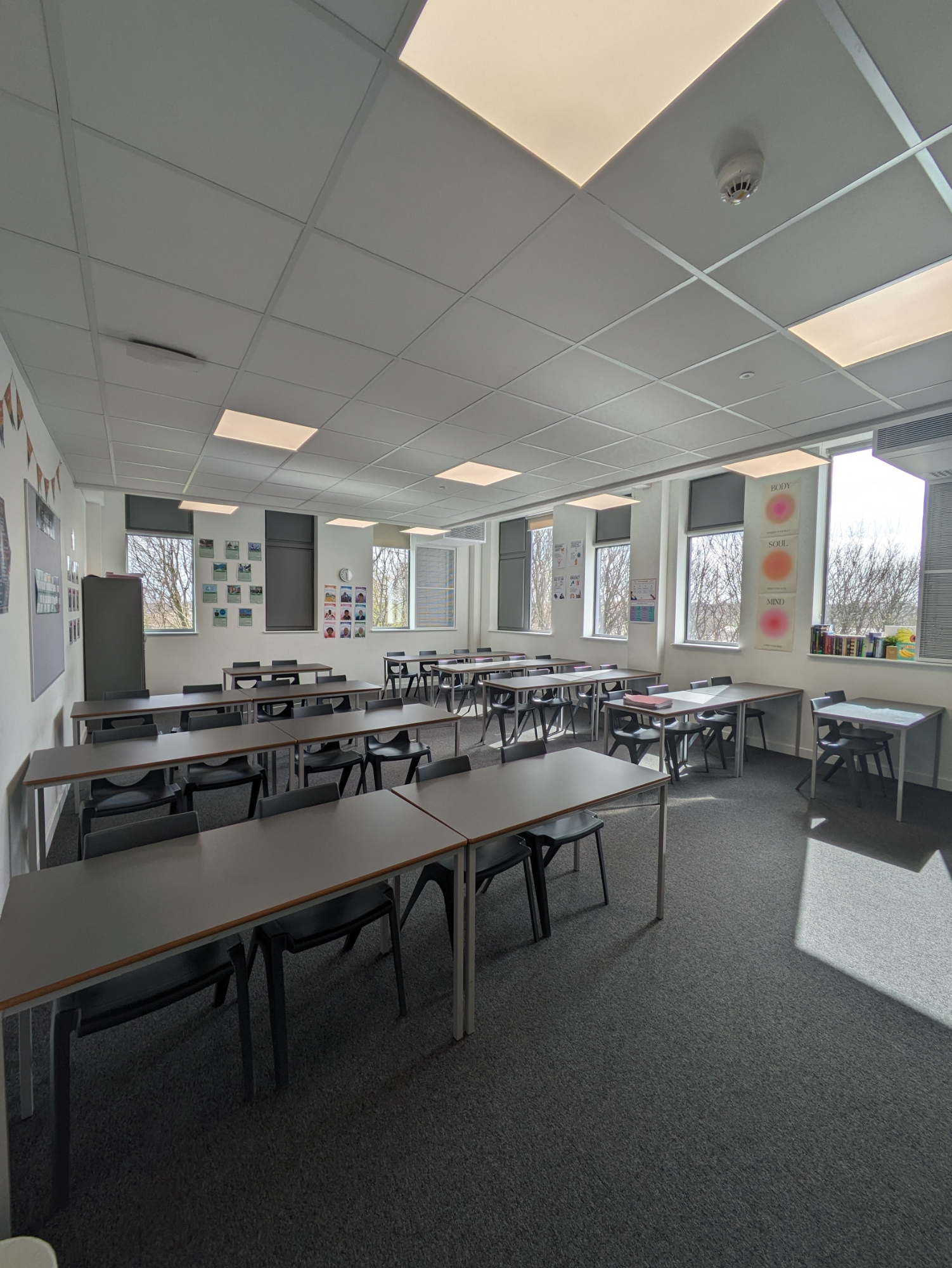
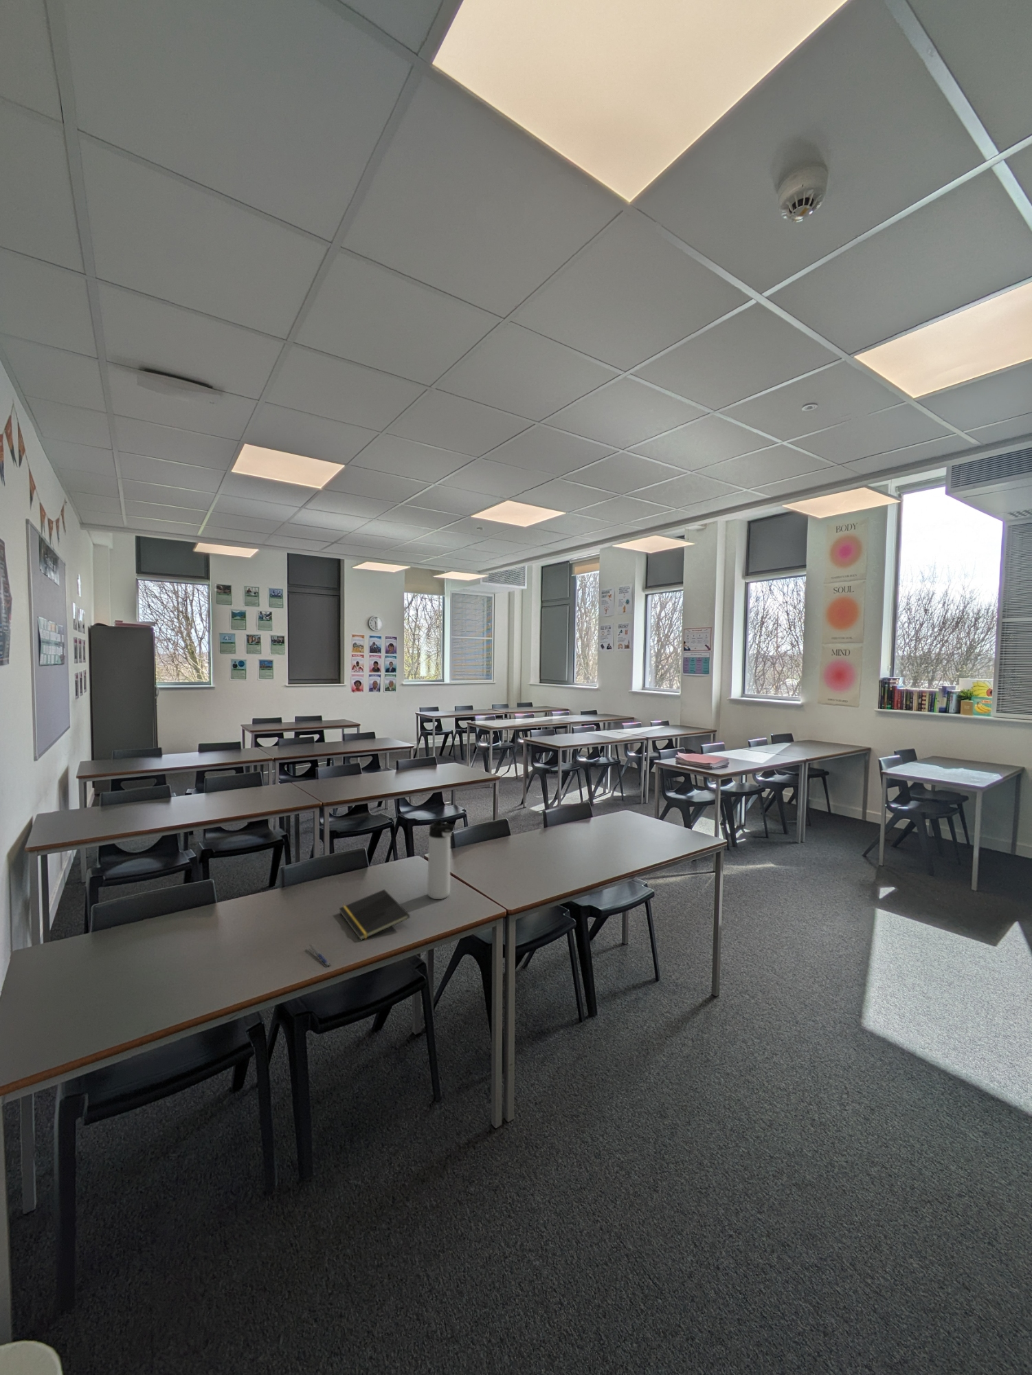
+ thermos bottle (442, 859)
+ pen (319, 954)
+ notepad (373, 912)
